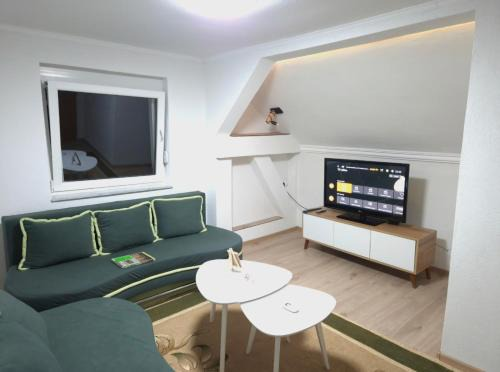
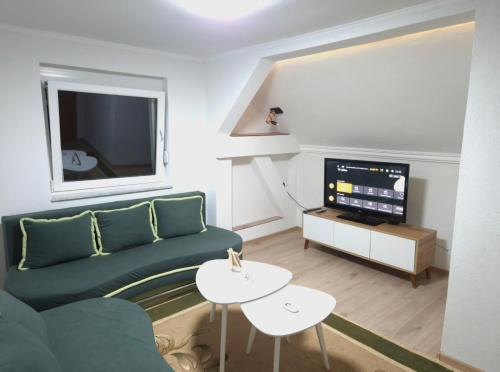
- magazine (133, 259)
